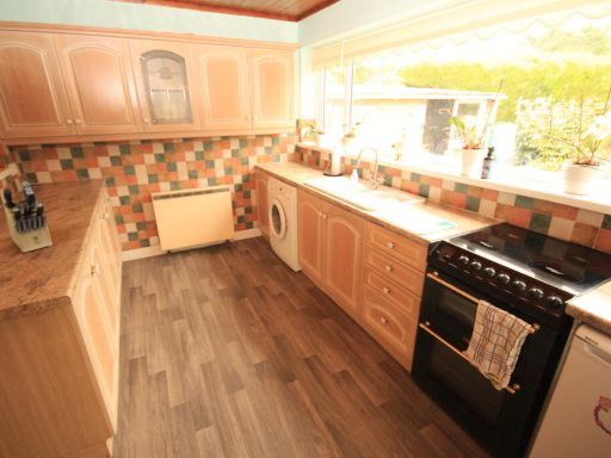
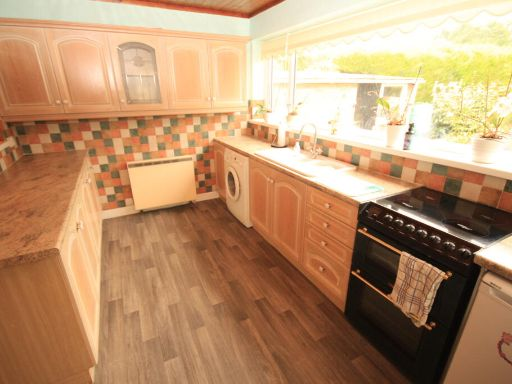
- knife block (23, 212)
